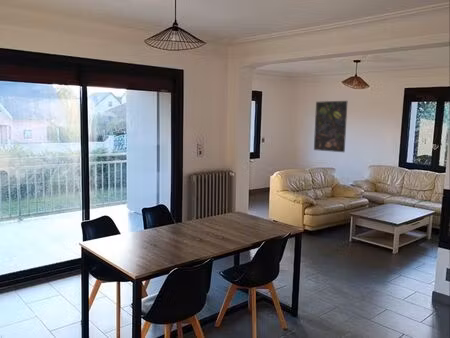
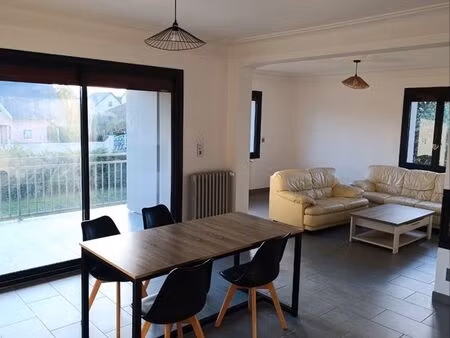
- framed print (330, 126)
